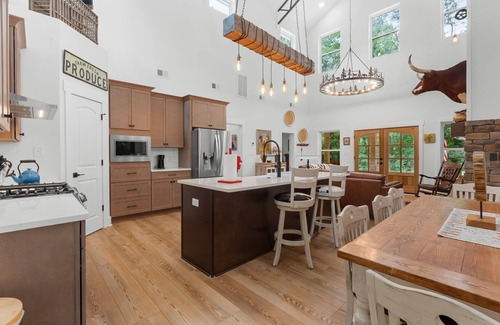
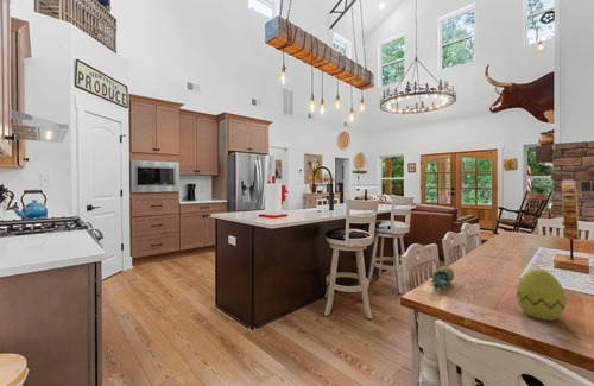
+ fruit (442, 277)
+ decorative egg (539, 291)
